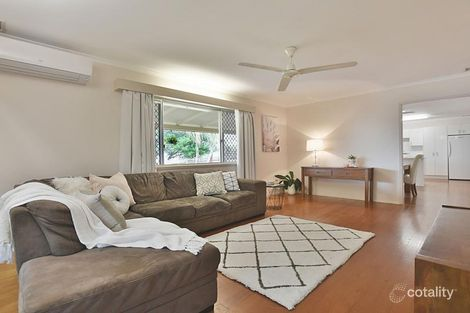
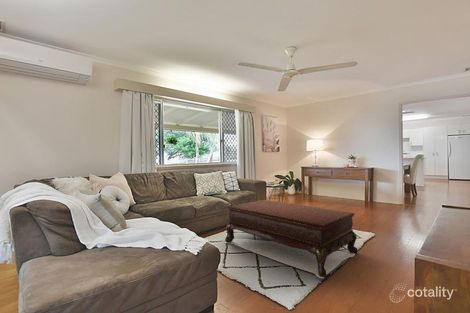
+ coffee table (287, 228)
